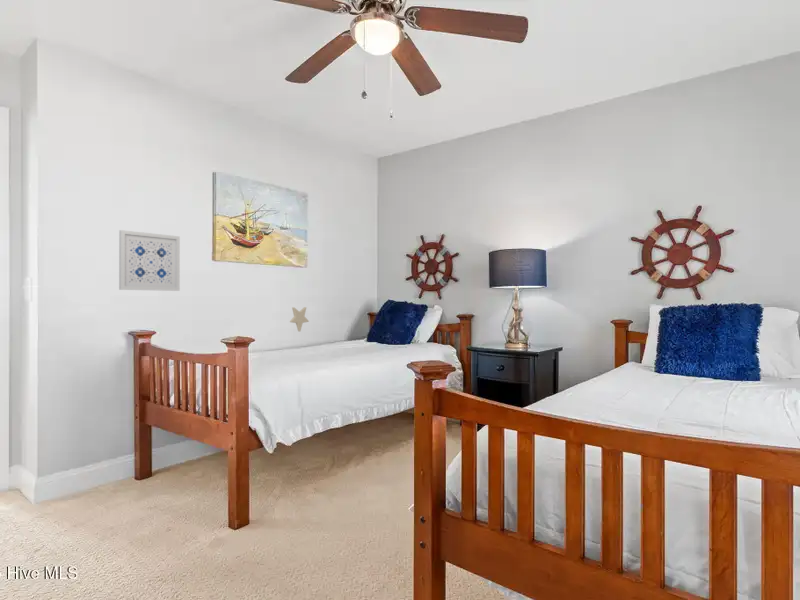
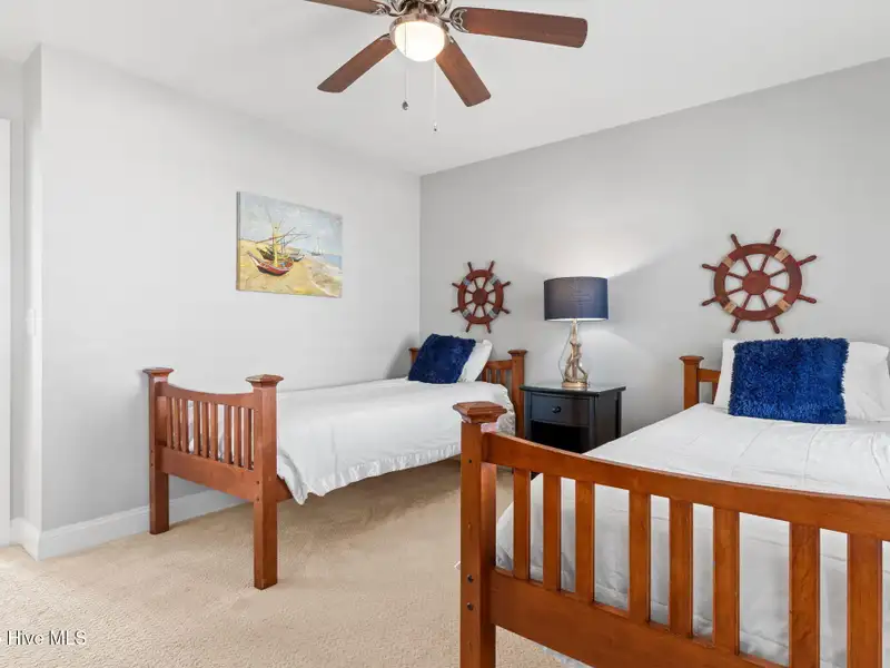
- wall art (150, 261)
- decorative star (299, 319)
